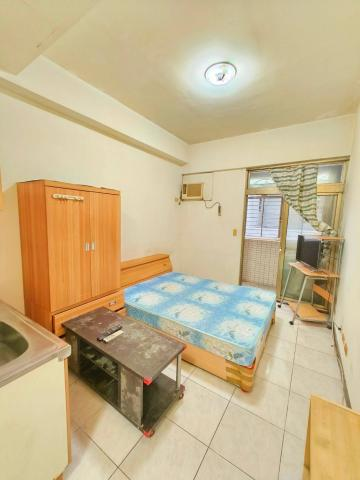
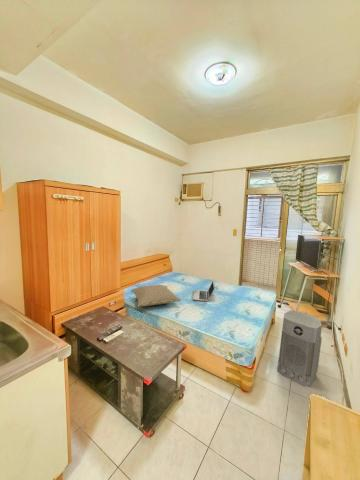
+ pillow (154, 295)
+ air purifier (299, 344)
+ laptop (203, 290)
